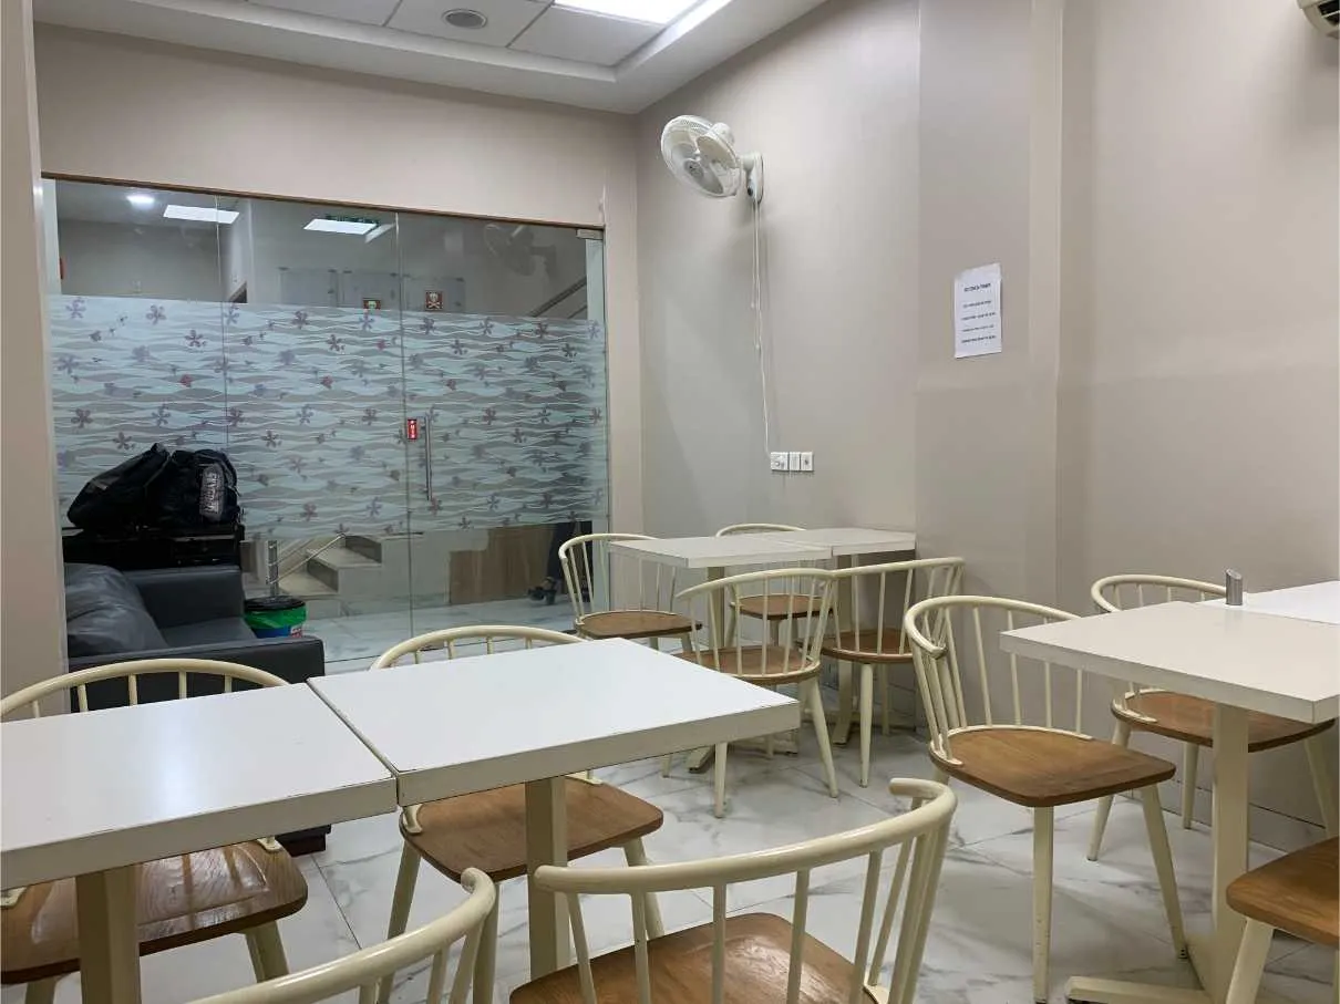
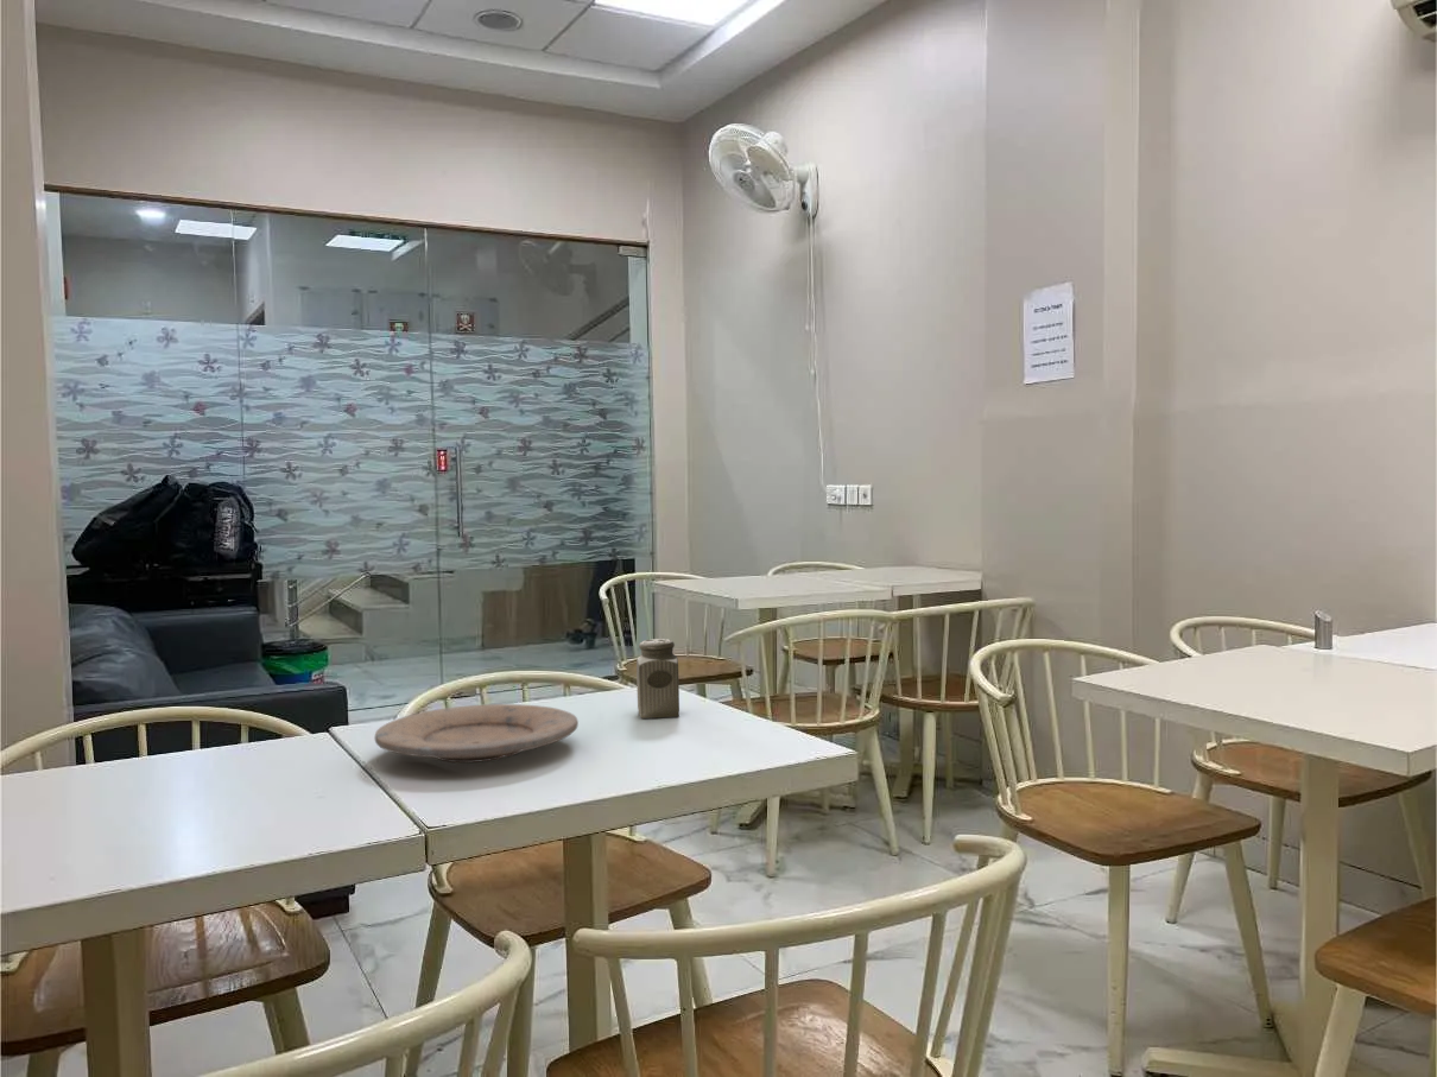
+ salt shaker (657, 676)
+ plate (479, 736)
